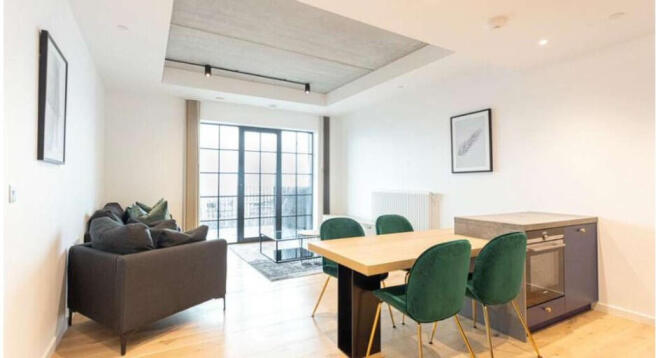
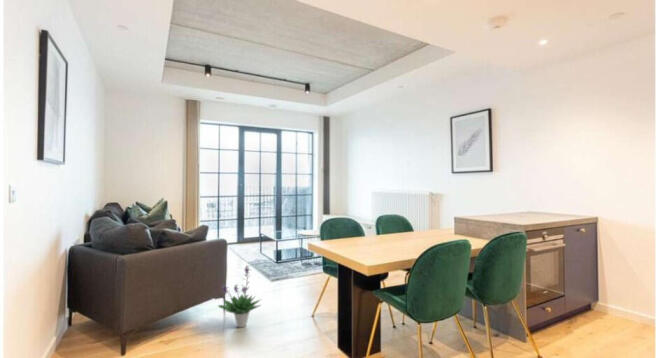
+ potted plant (241, 296)
